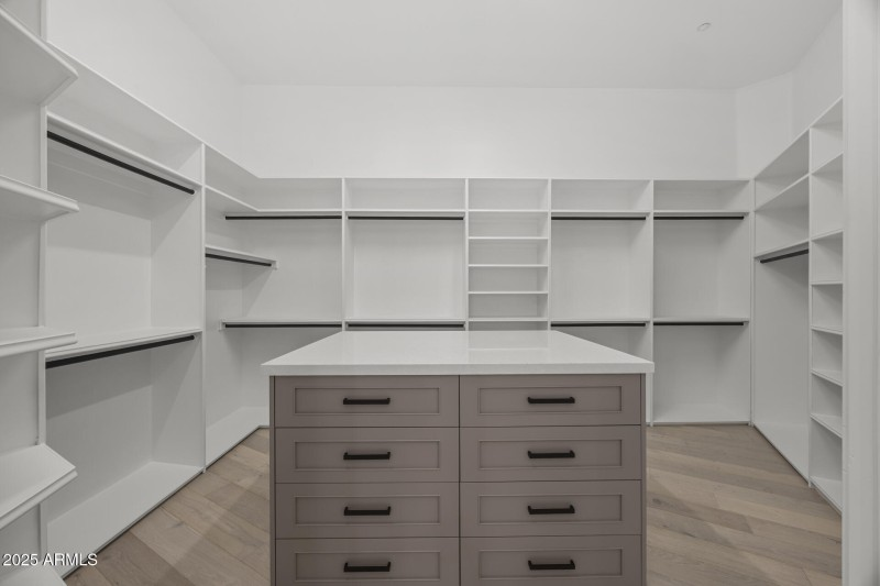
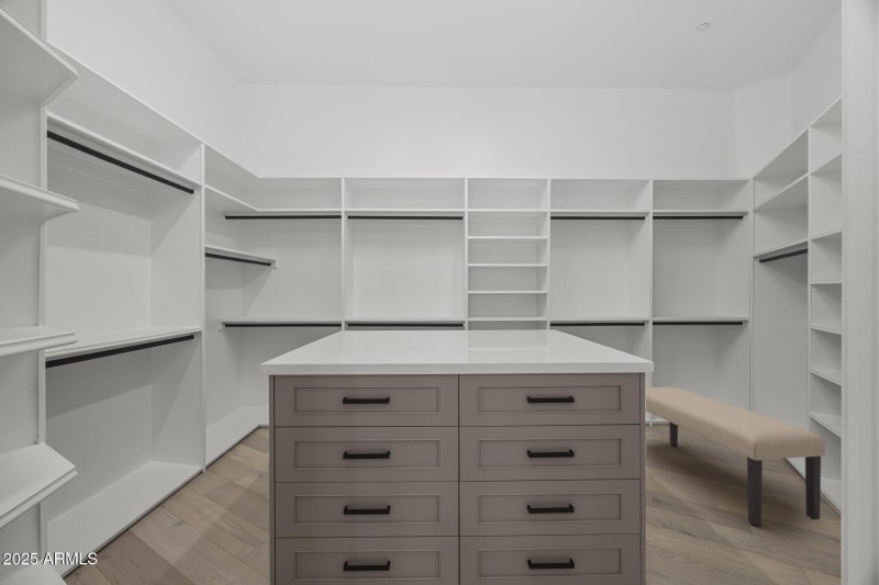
+ bench (706, 438)
